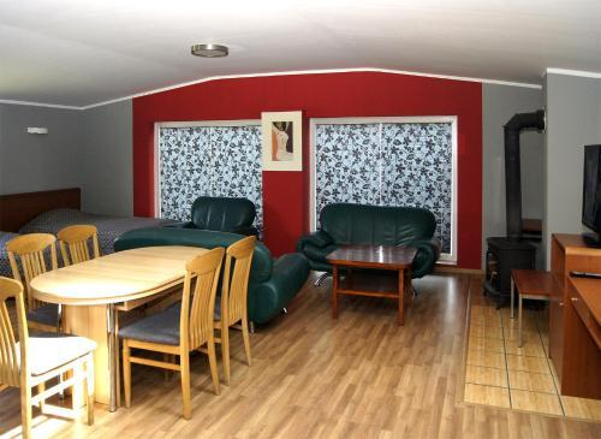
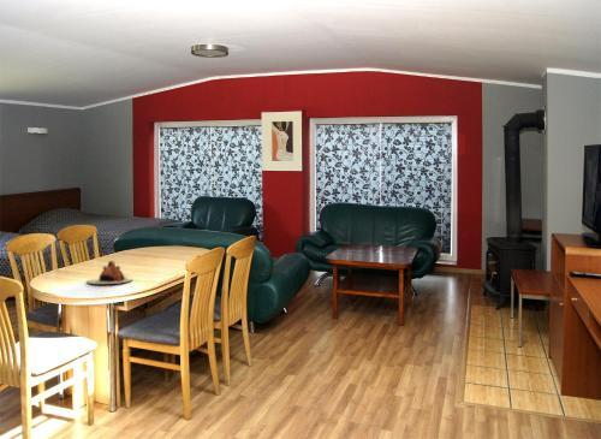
+ teapot (109, 271)
